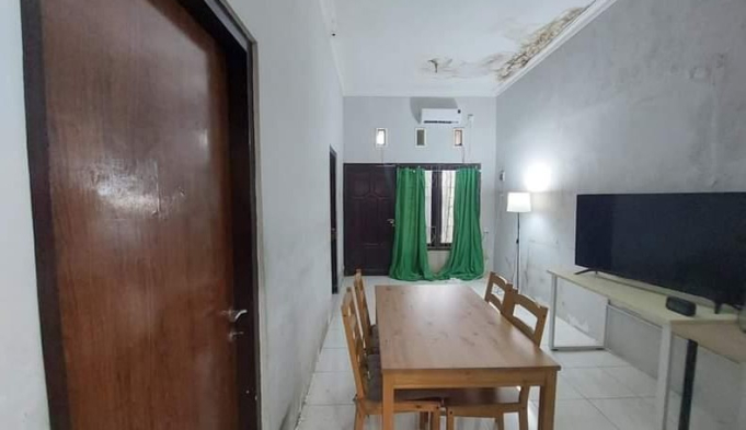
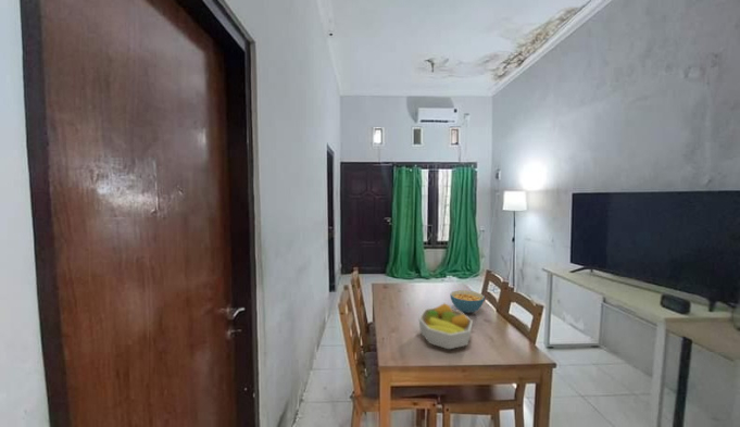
+ fruit bowl (444, 324)
+ cereal bowl (466, 303)
